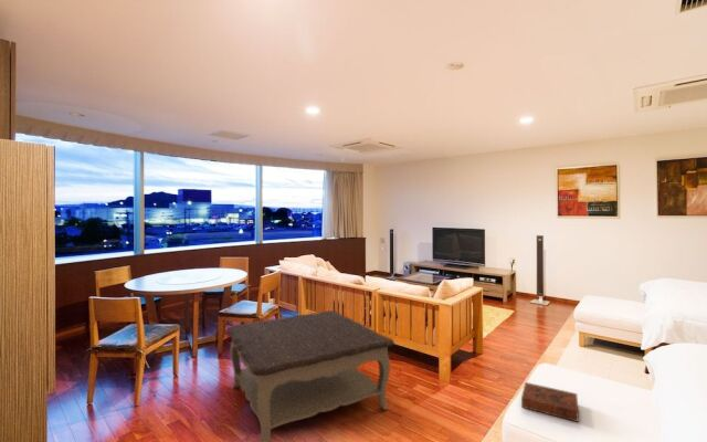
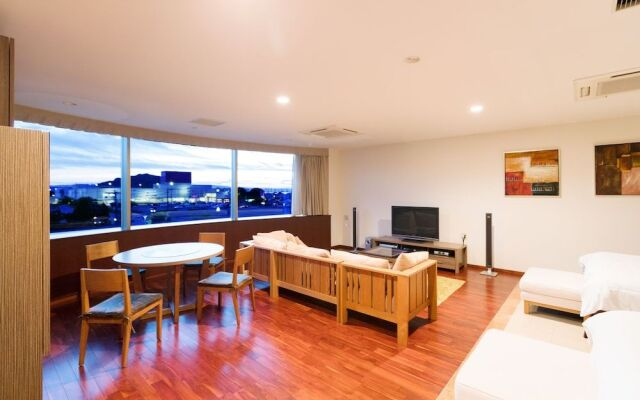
- coffee table (305, 365)
- book (549, 400)
